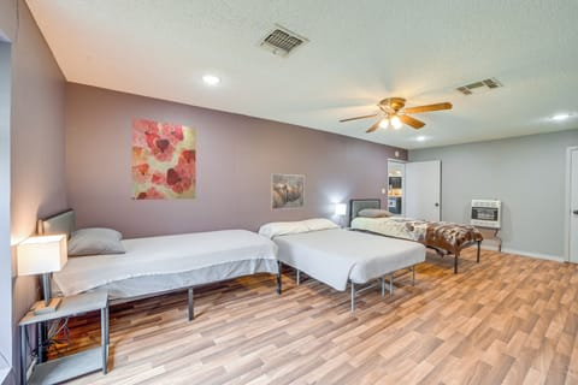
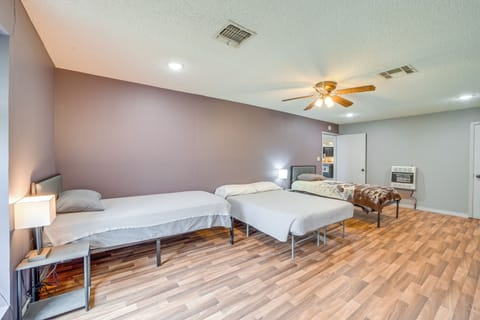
- wall art (165, 161)
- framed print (288, 191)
